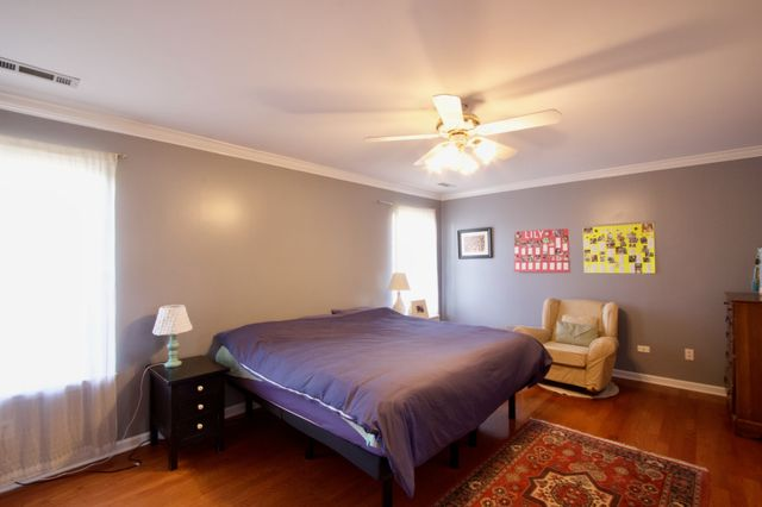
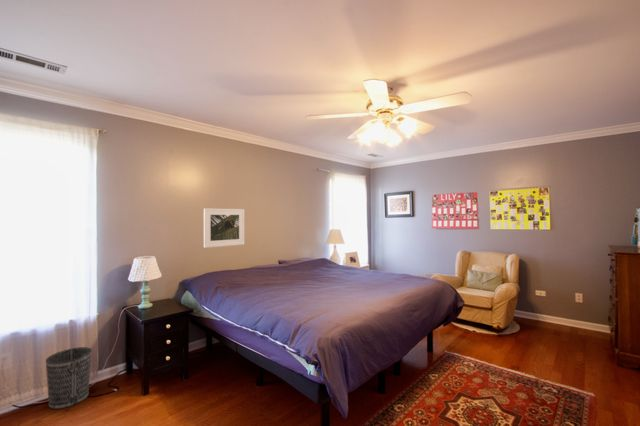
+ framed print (225, 227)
+ wastebasket (69, 377)
